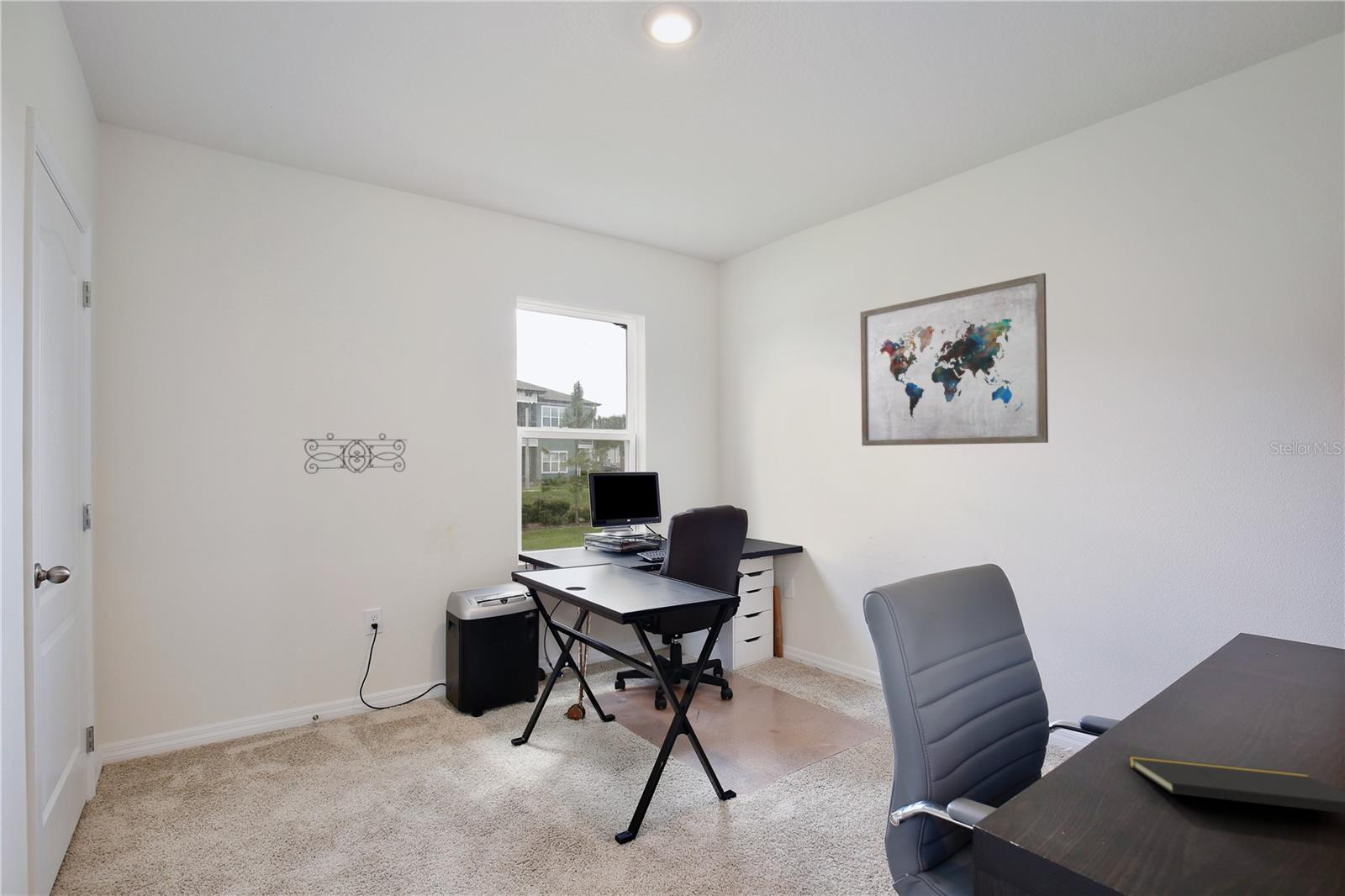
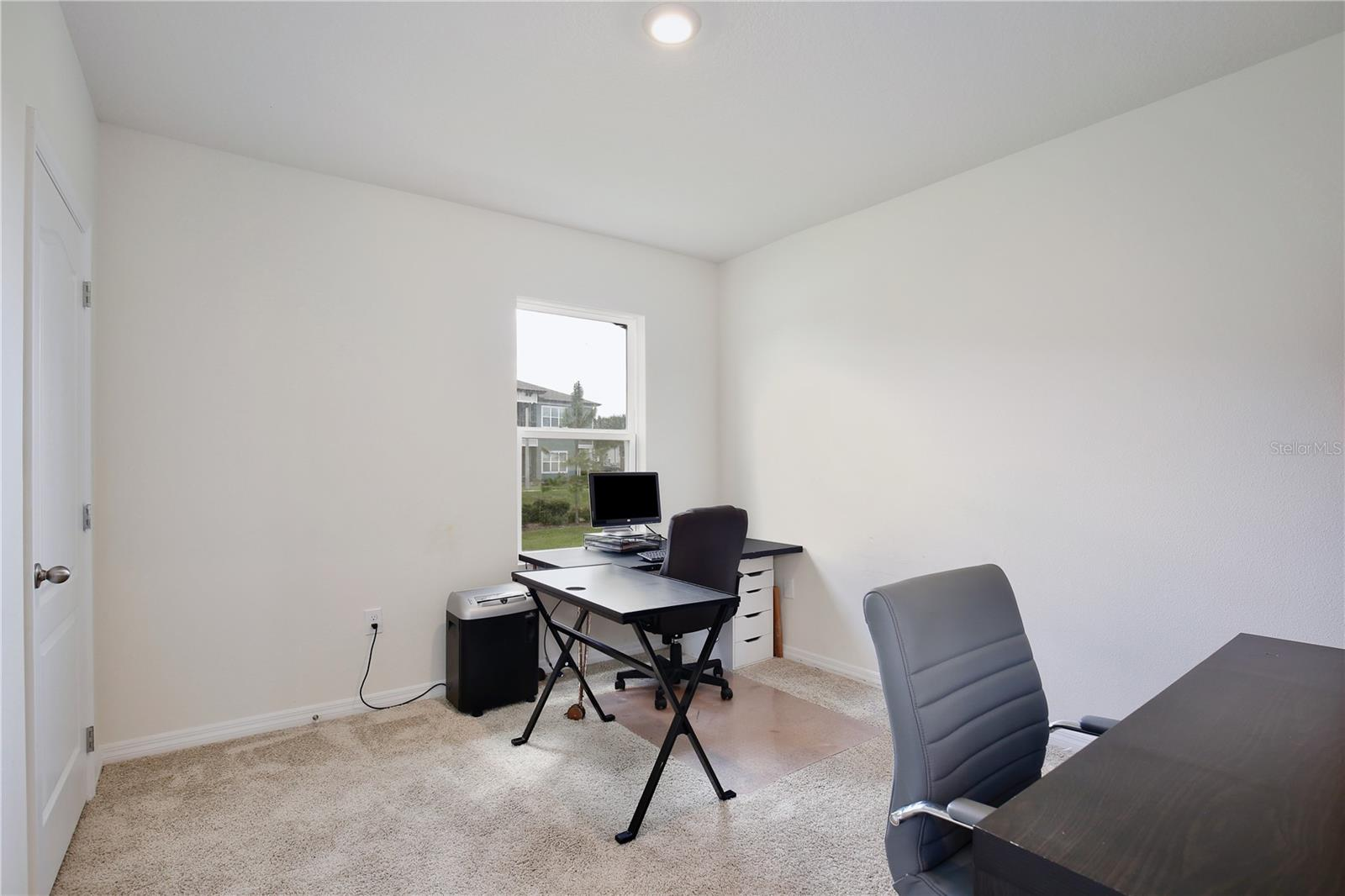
- wall art (942, 369)
- notepad (1239, 783)
- wall decoration (356, 453)
